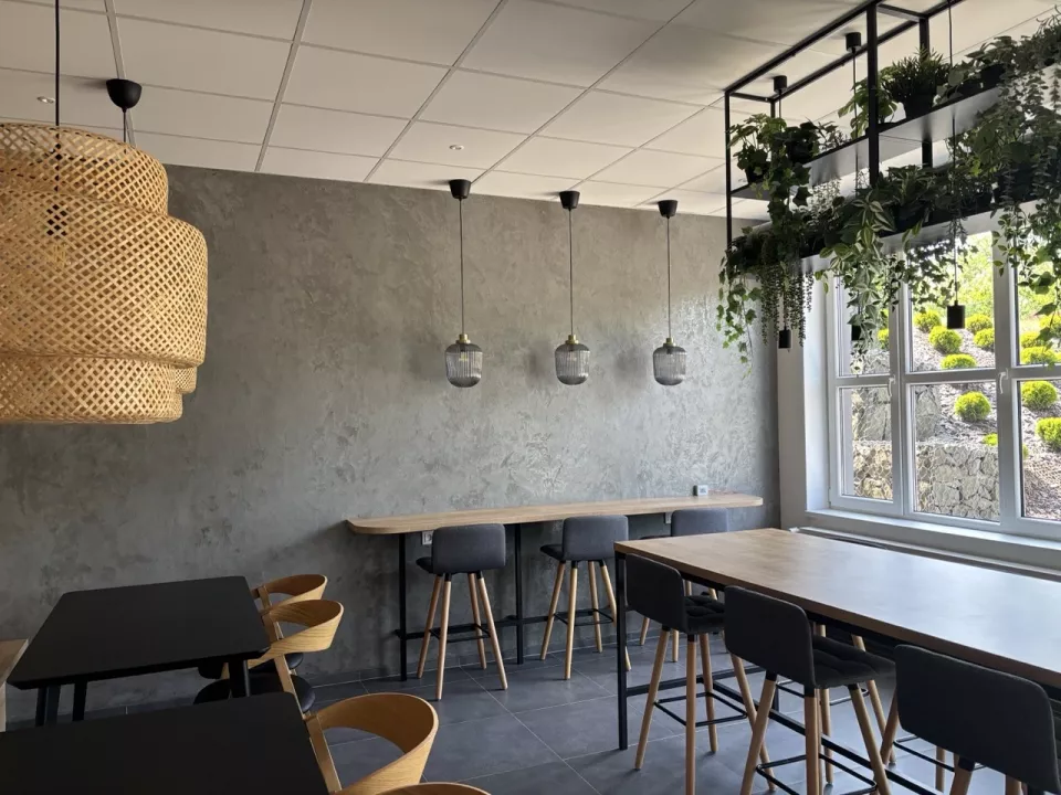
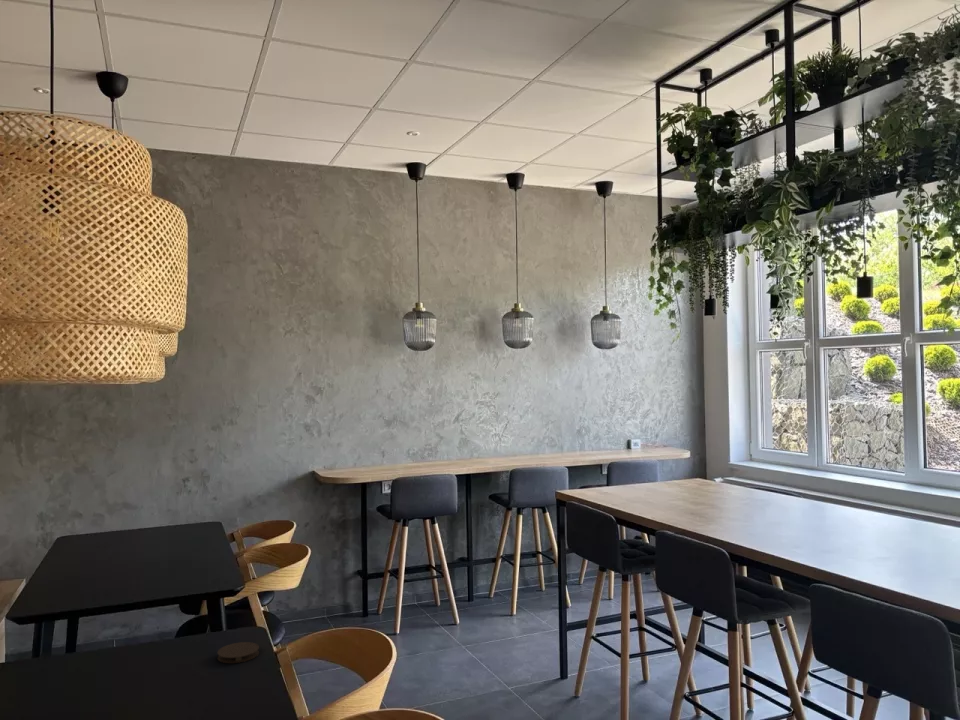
+ coaster (238, 652)
